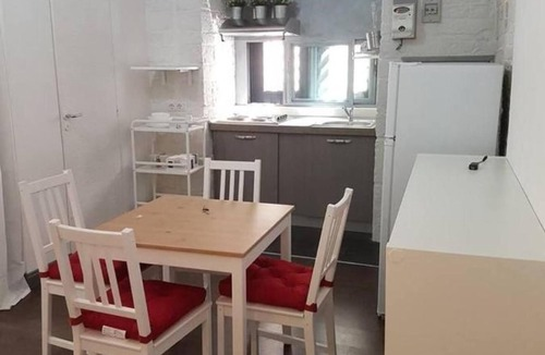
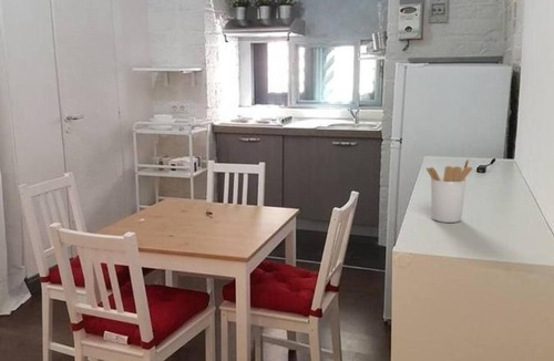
+ utensil holder (450, 190)
